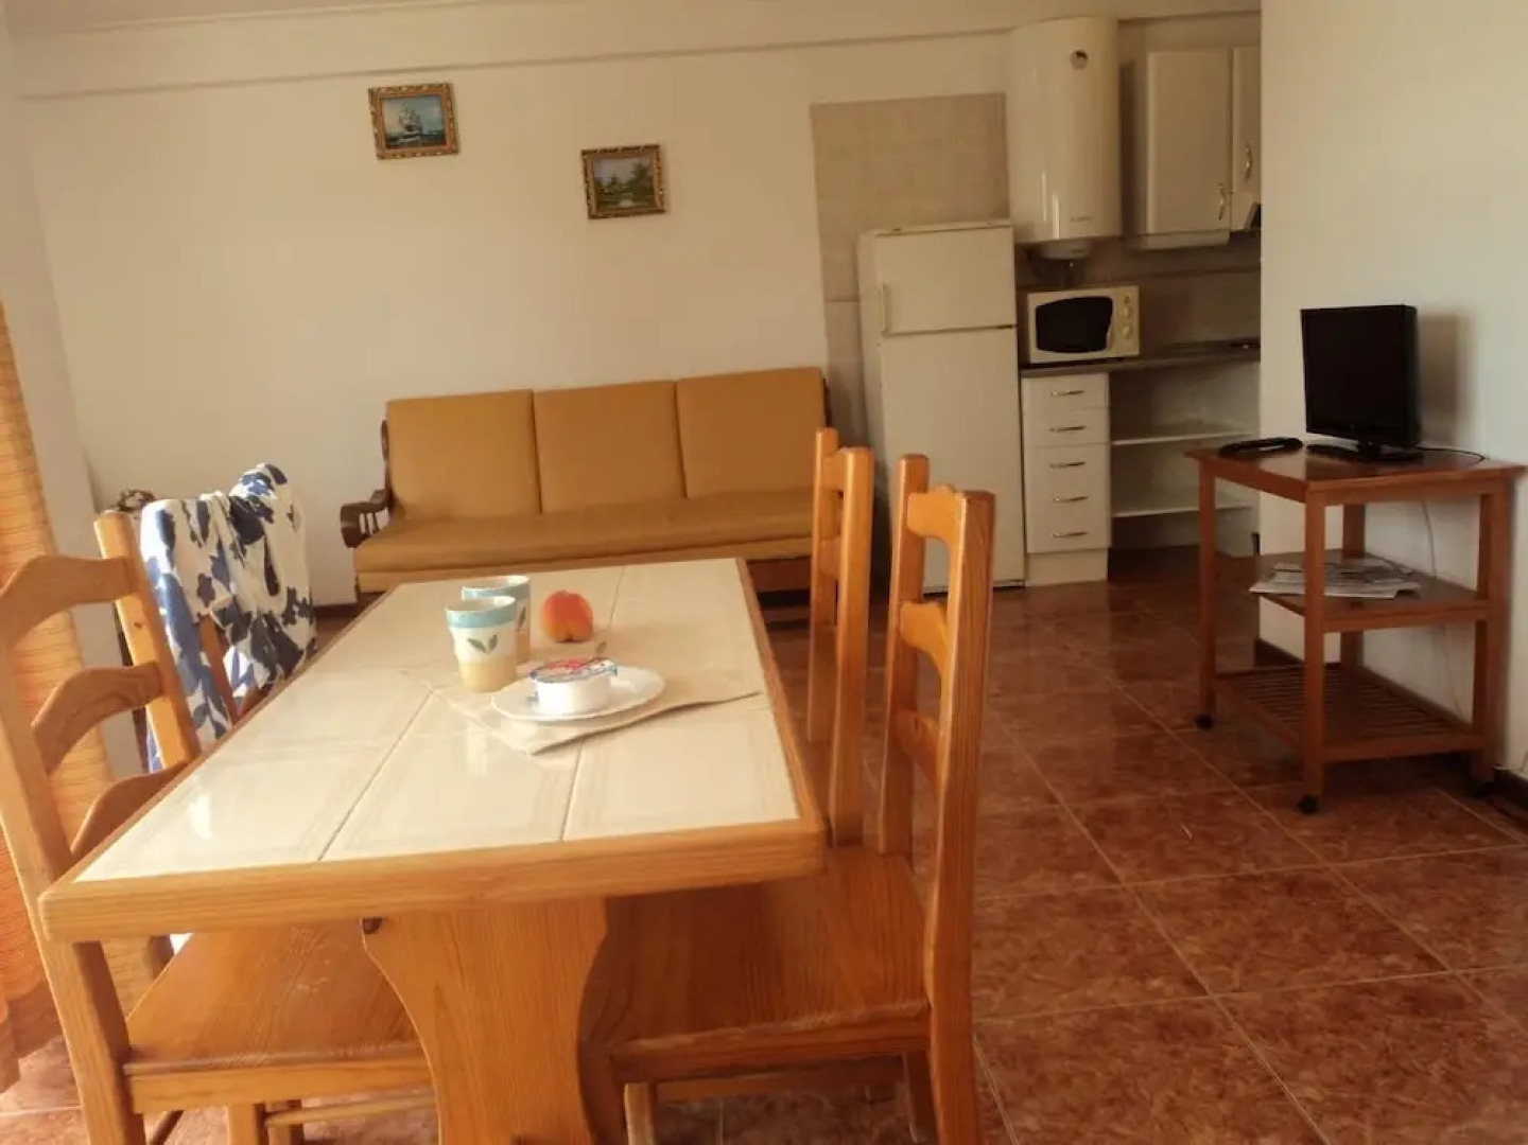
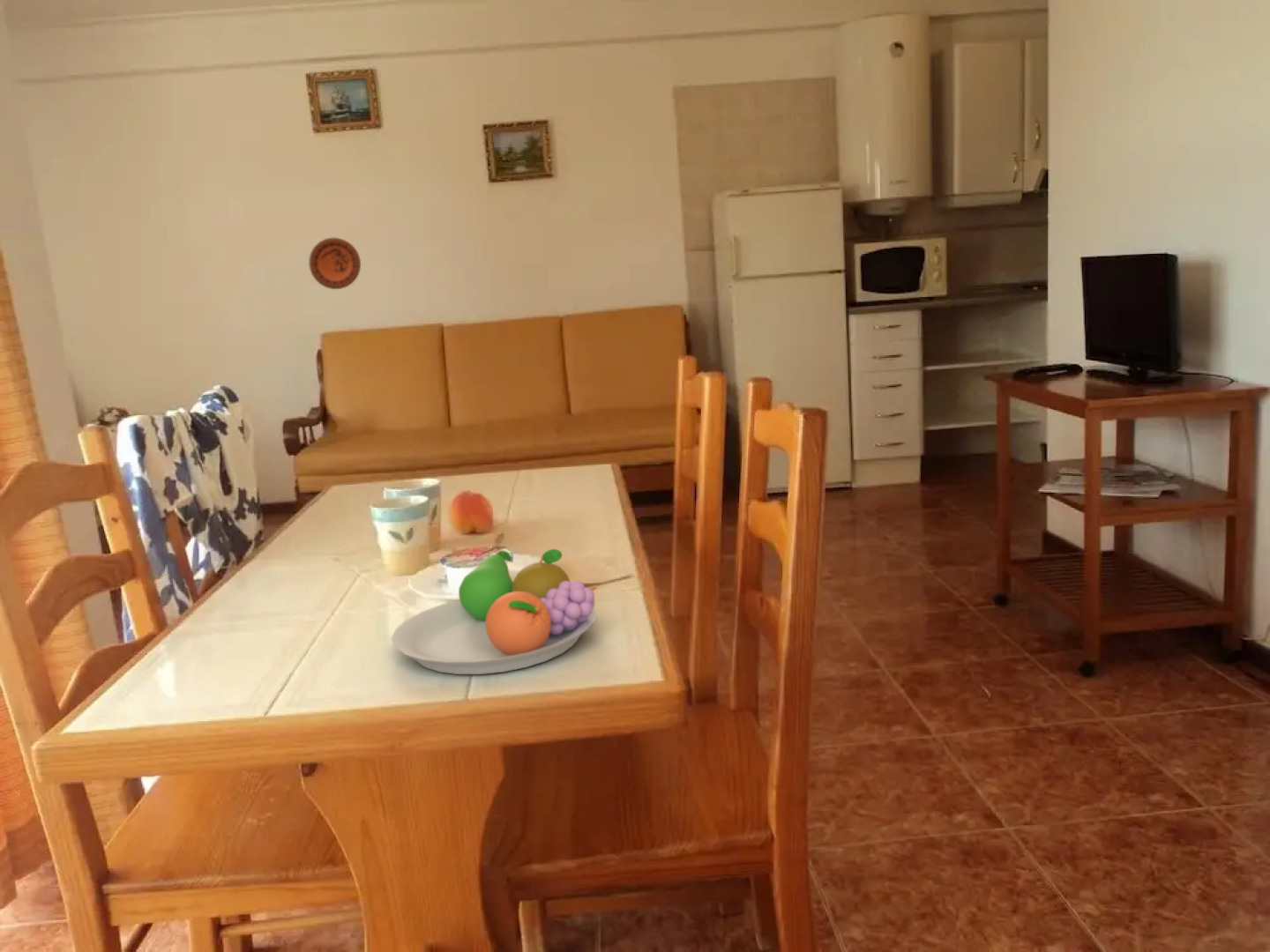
+ decorative plate (334, 264)
+ fruit bowl (497, 601)
